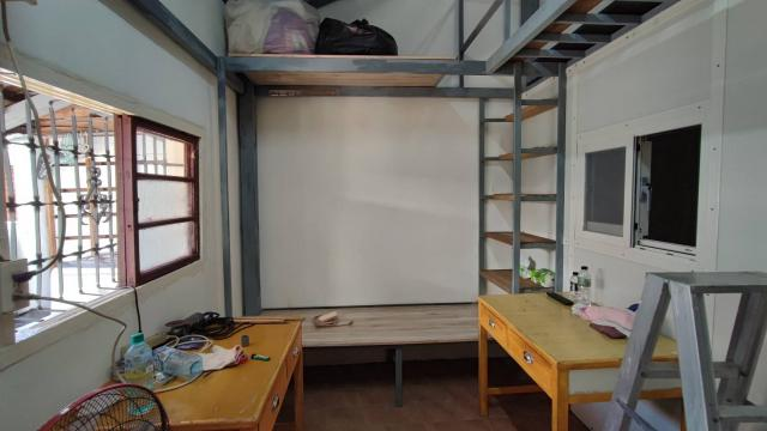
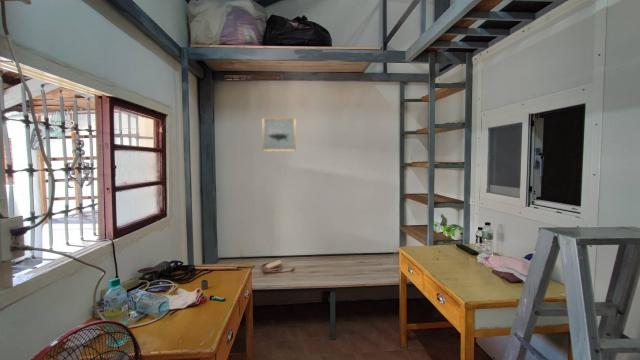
+ wall art (279, 134)
